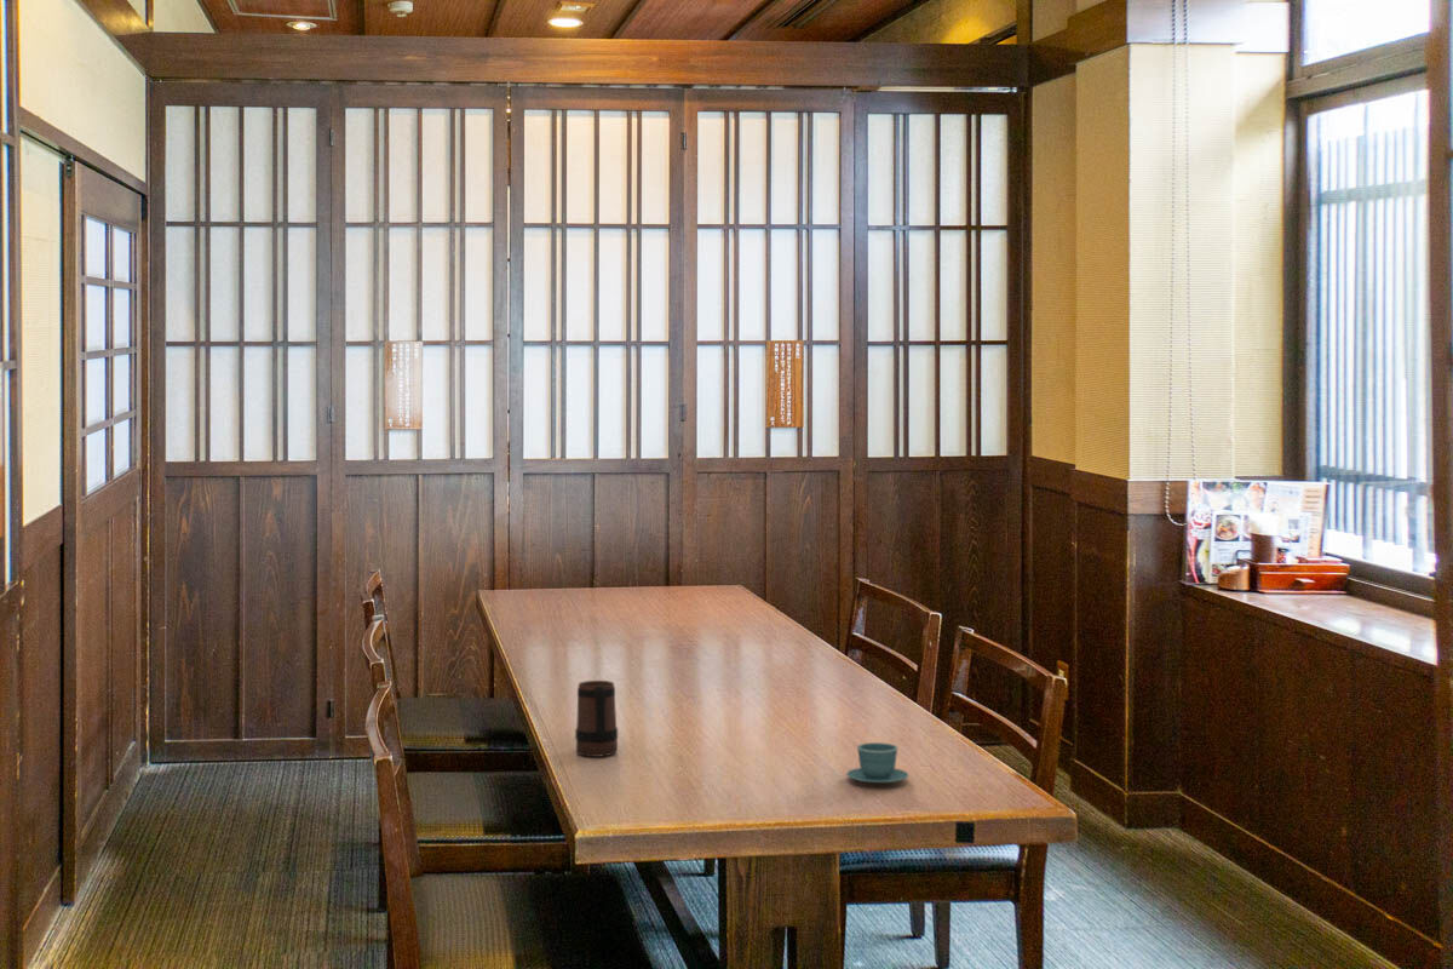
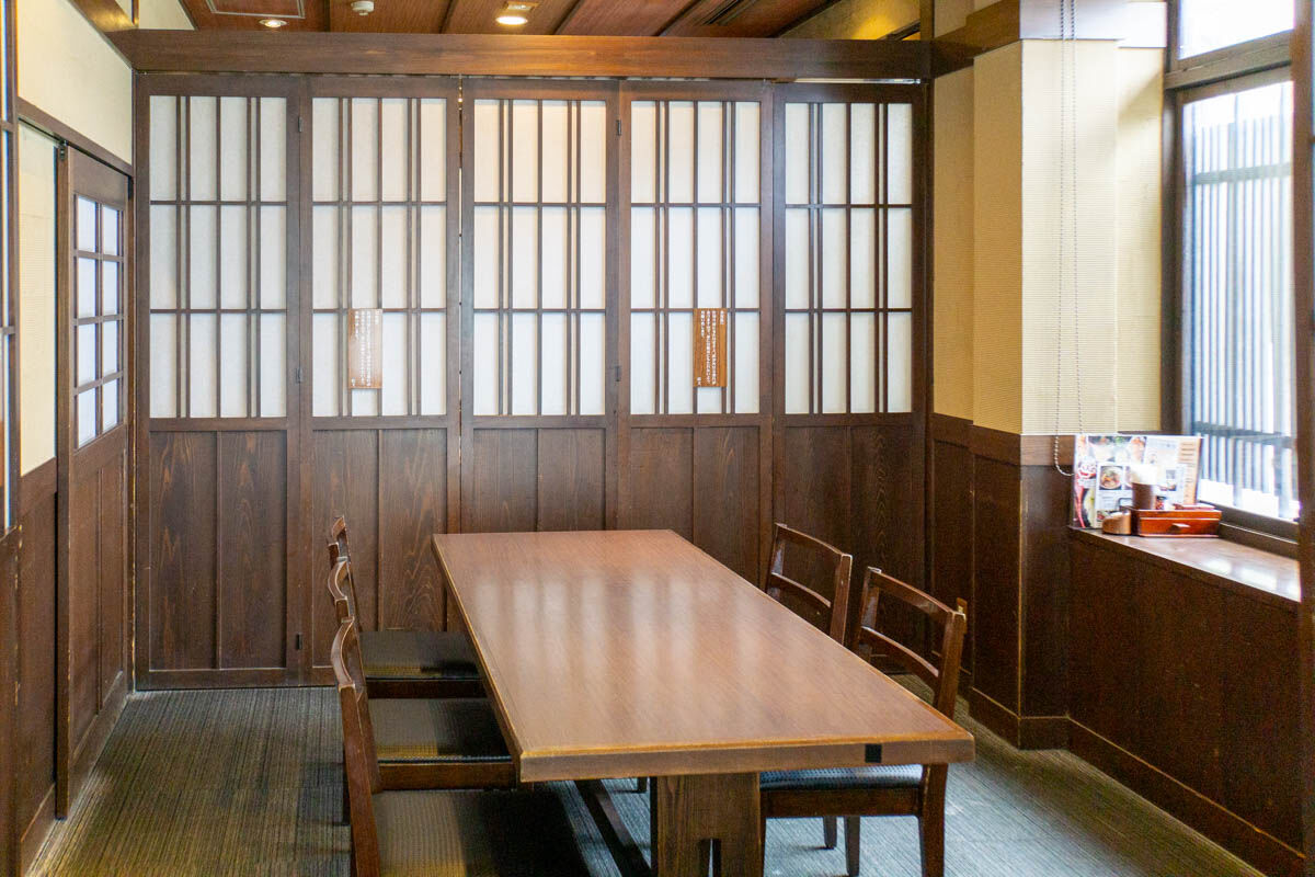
- mug (597, 718)
- teacup (877, 763)
